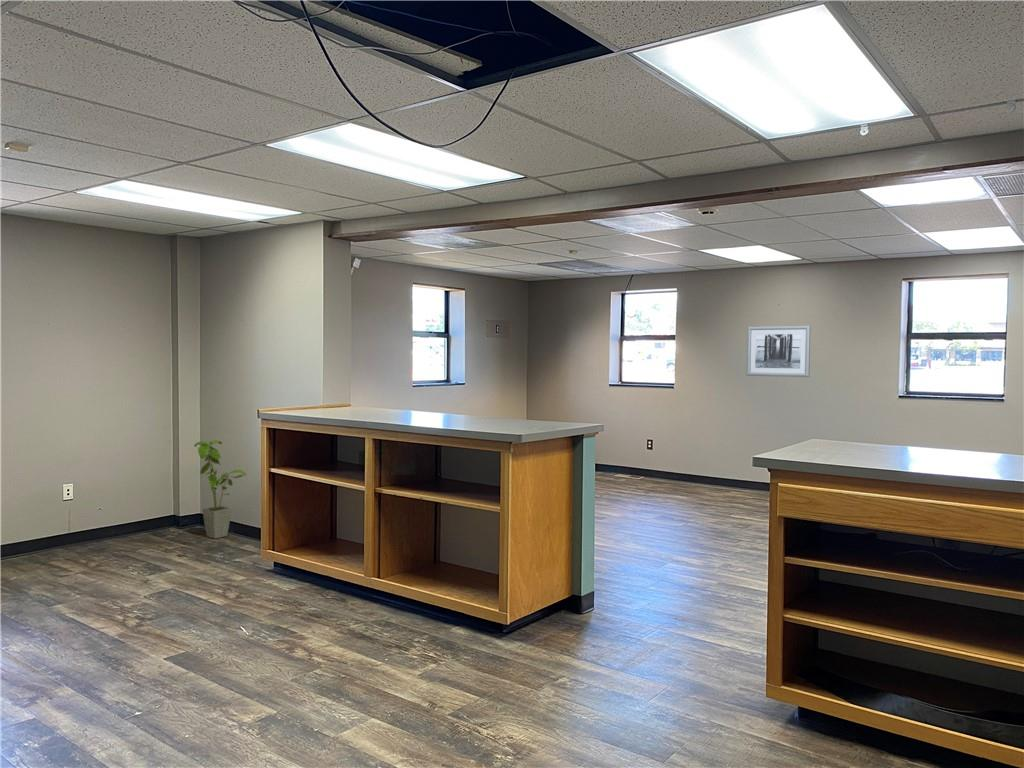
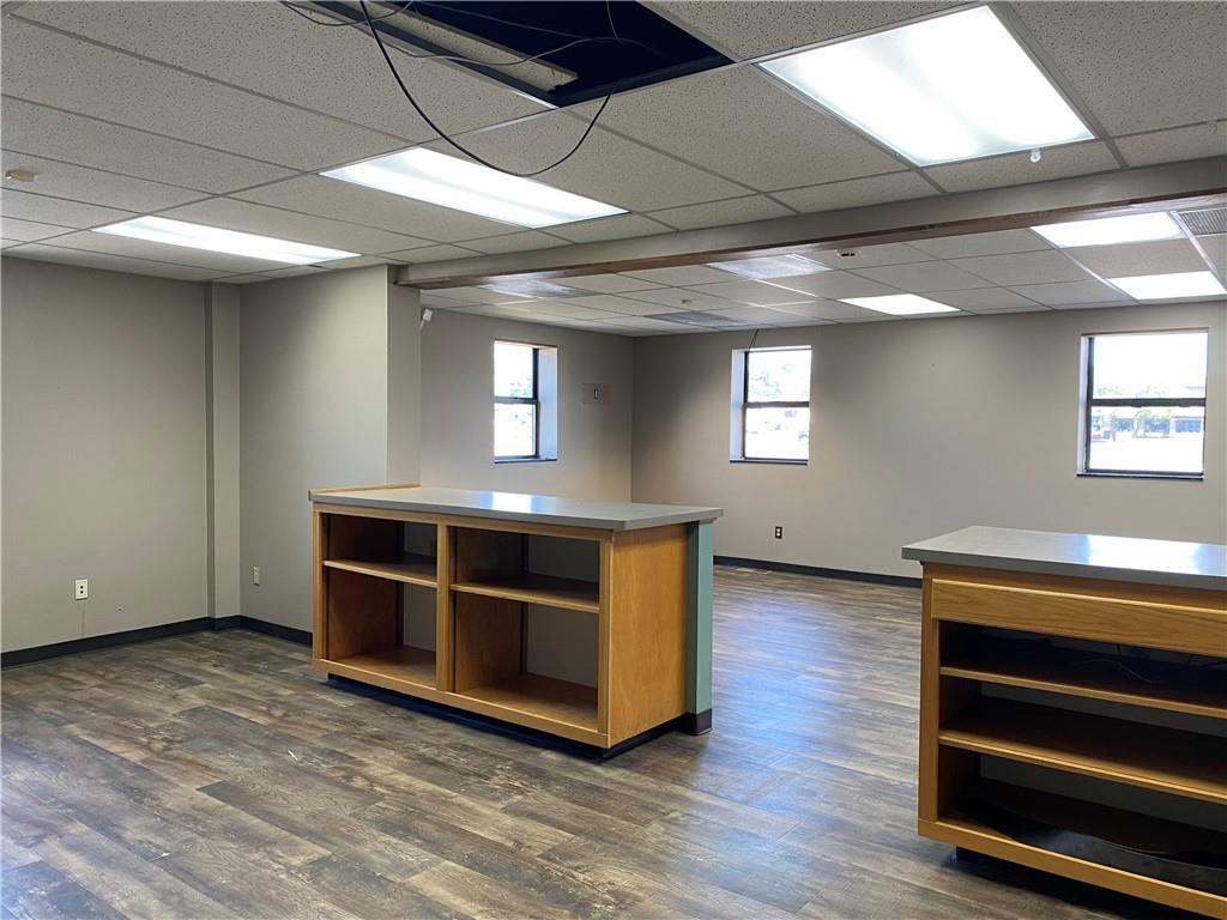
- wall art (777, 351)
- house plant (215, 490)
